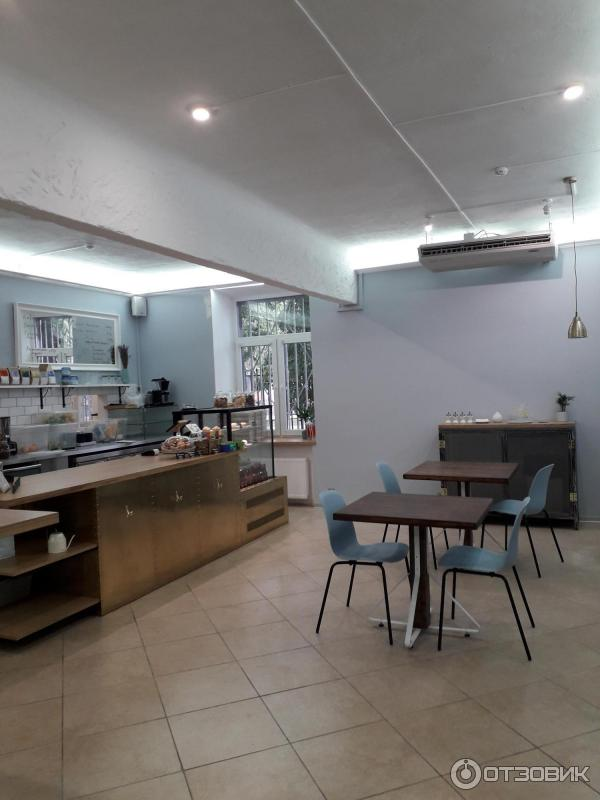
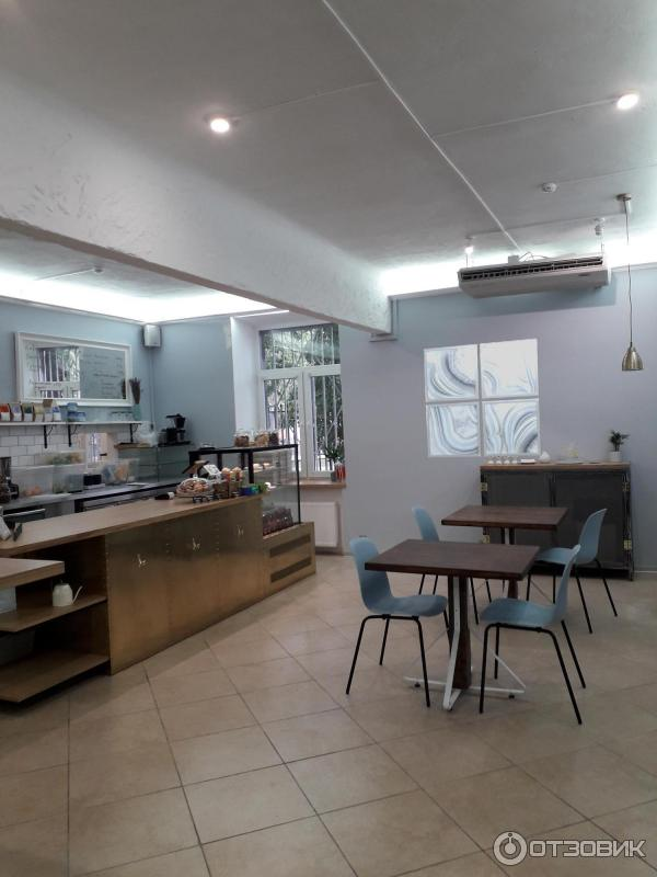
+ wall art (482, 398)
